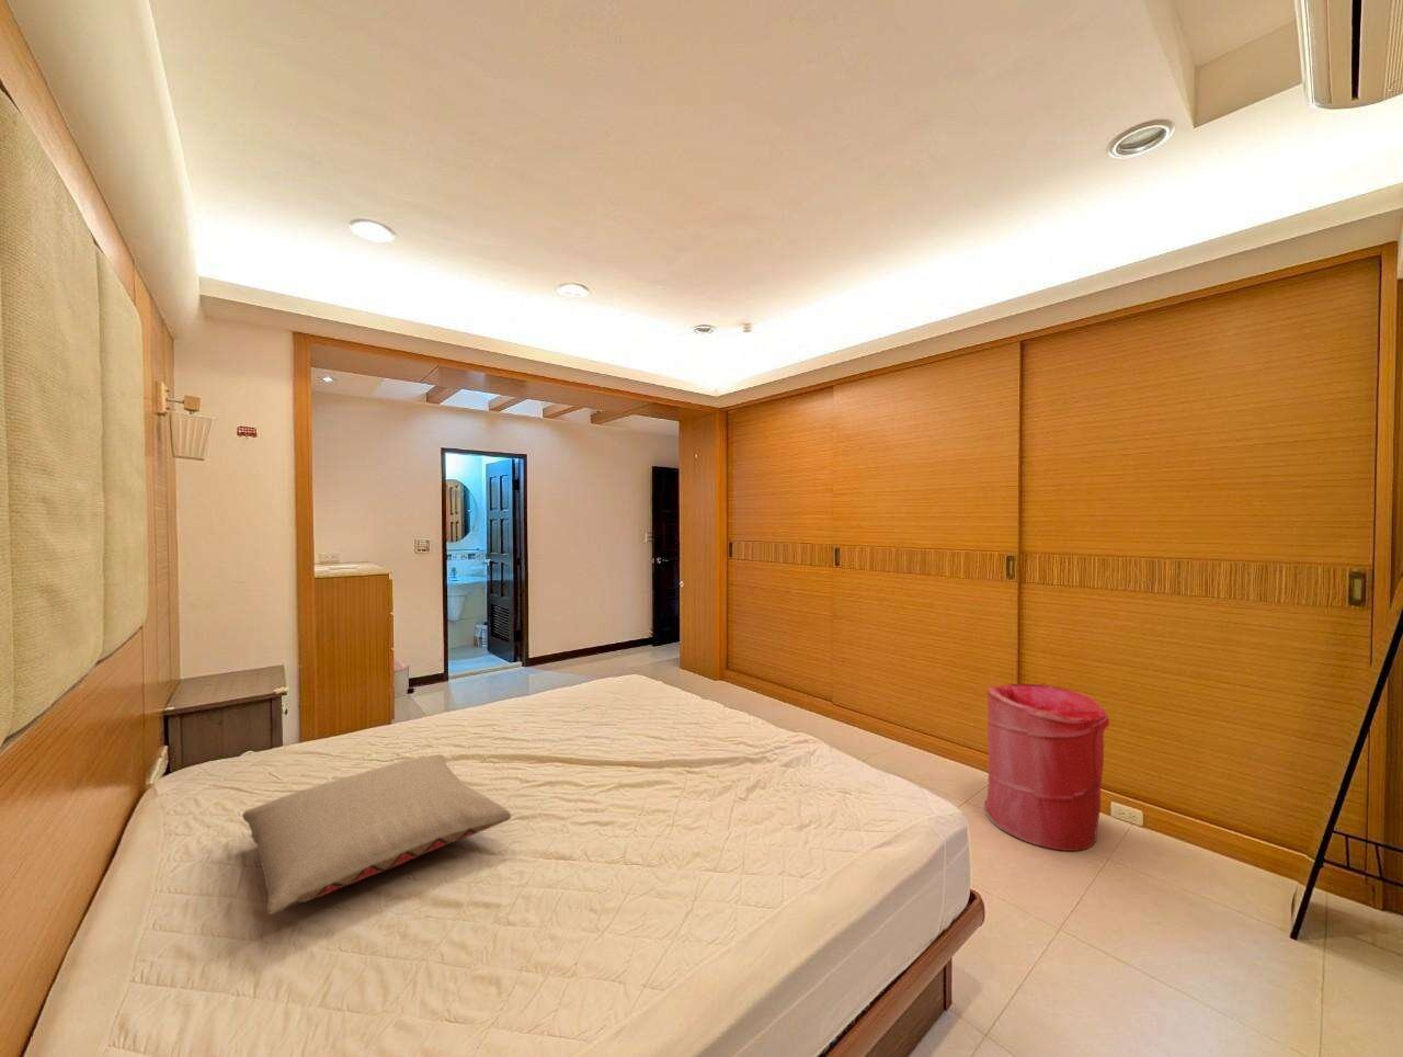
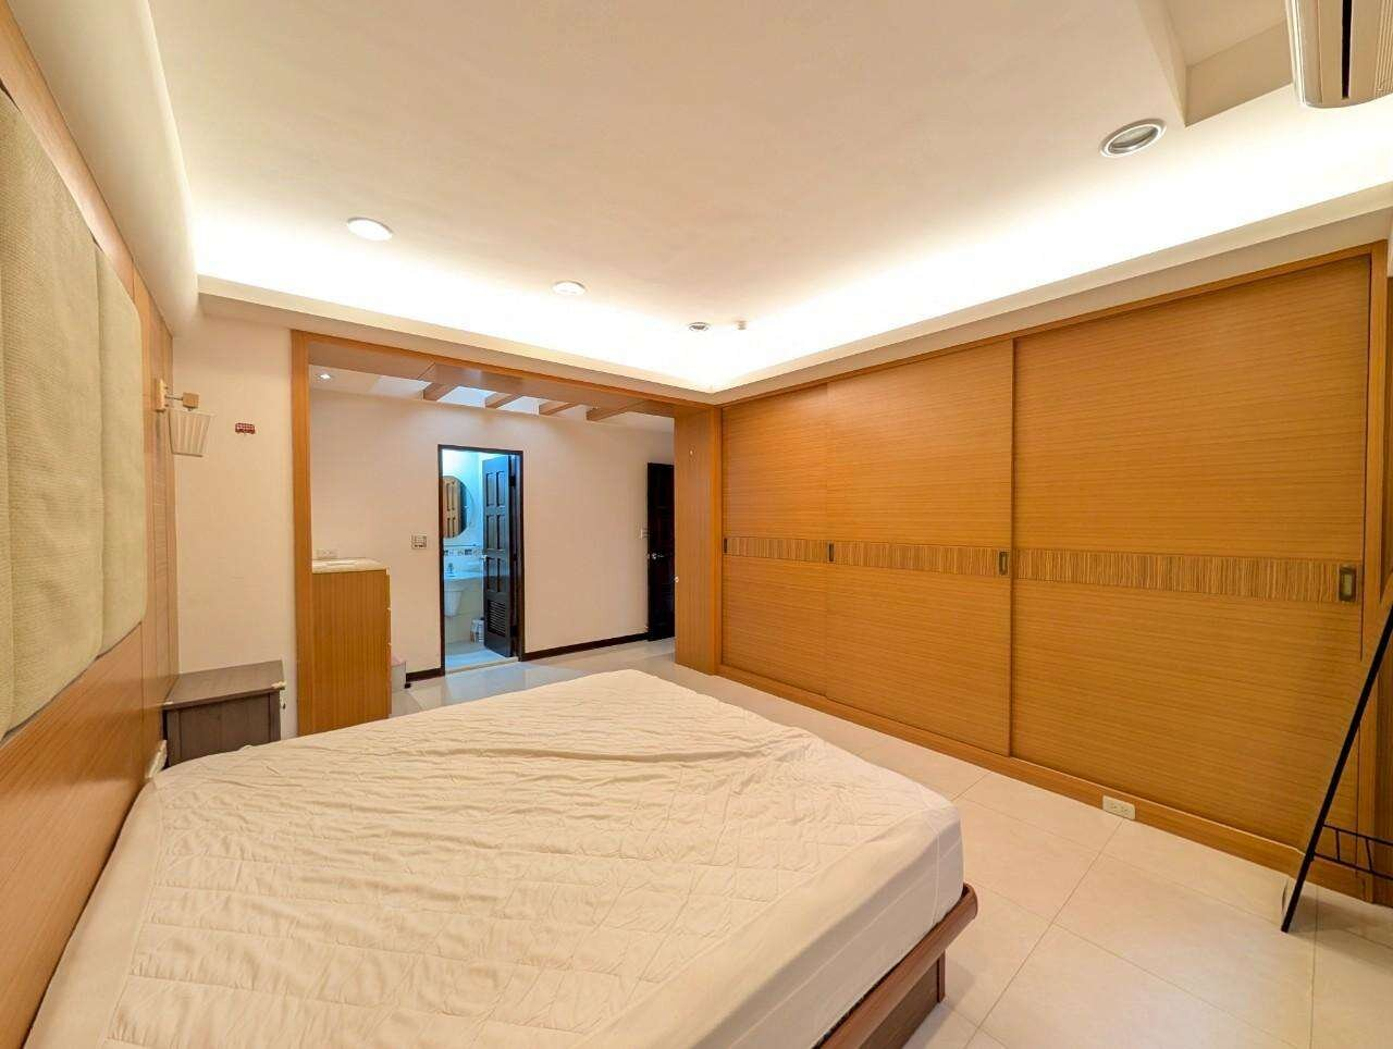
- laundry hamper (1042, 758)
- pillow (377, 815)
